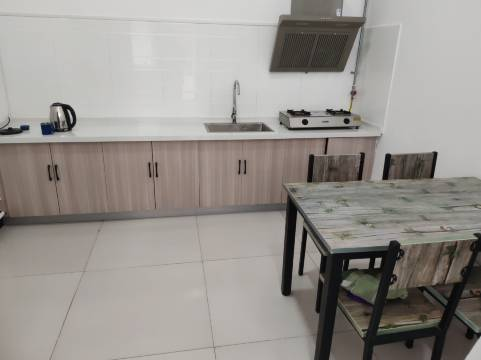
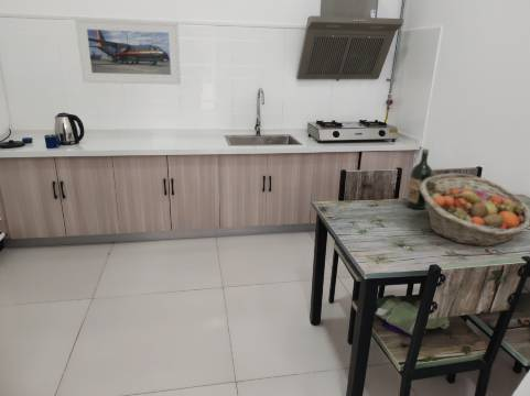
+ wine bottle (420, 178)
+ fruit basket (473, 208)
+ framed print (130, 53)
